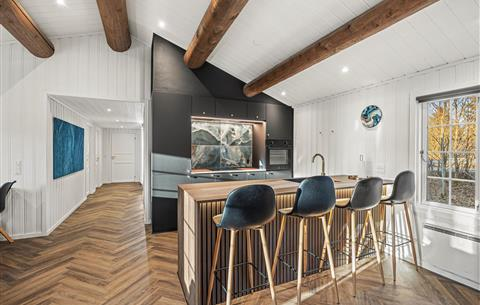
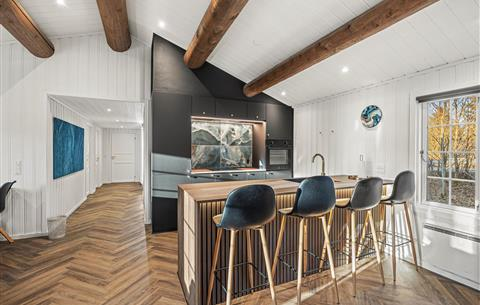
+ wastebasket (56, 227)
